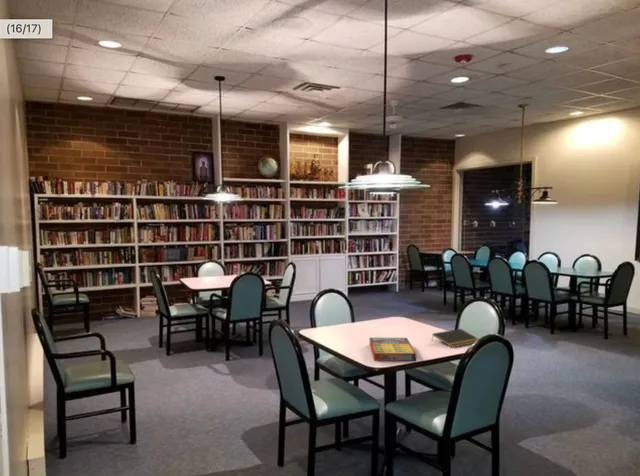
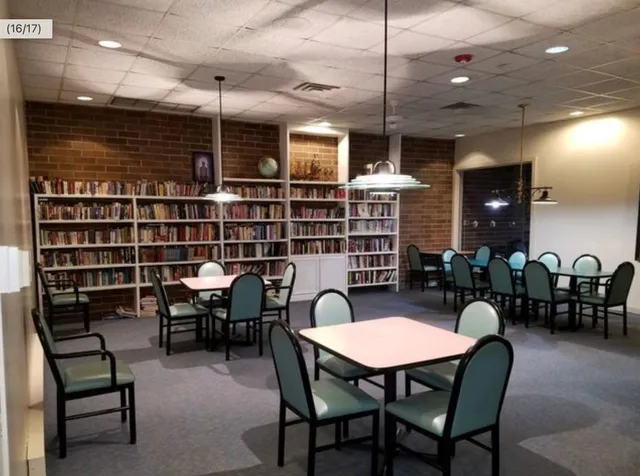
- game compilation box (391, 348)
- notepad (456, 337)
